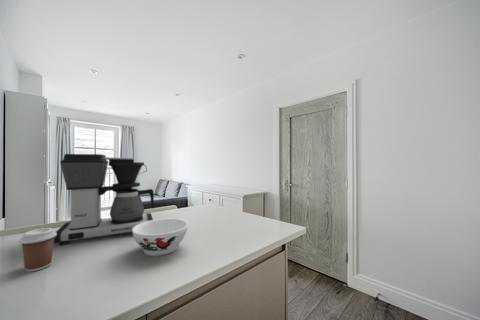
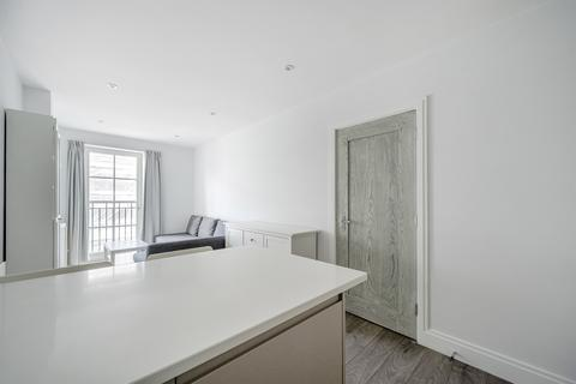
- bowl (161, 237)
- coffee maker (112, 190)
- coffee cup (38, 248)
